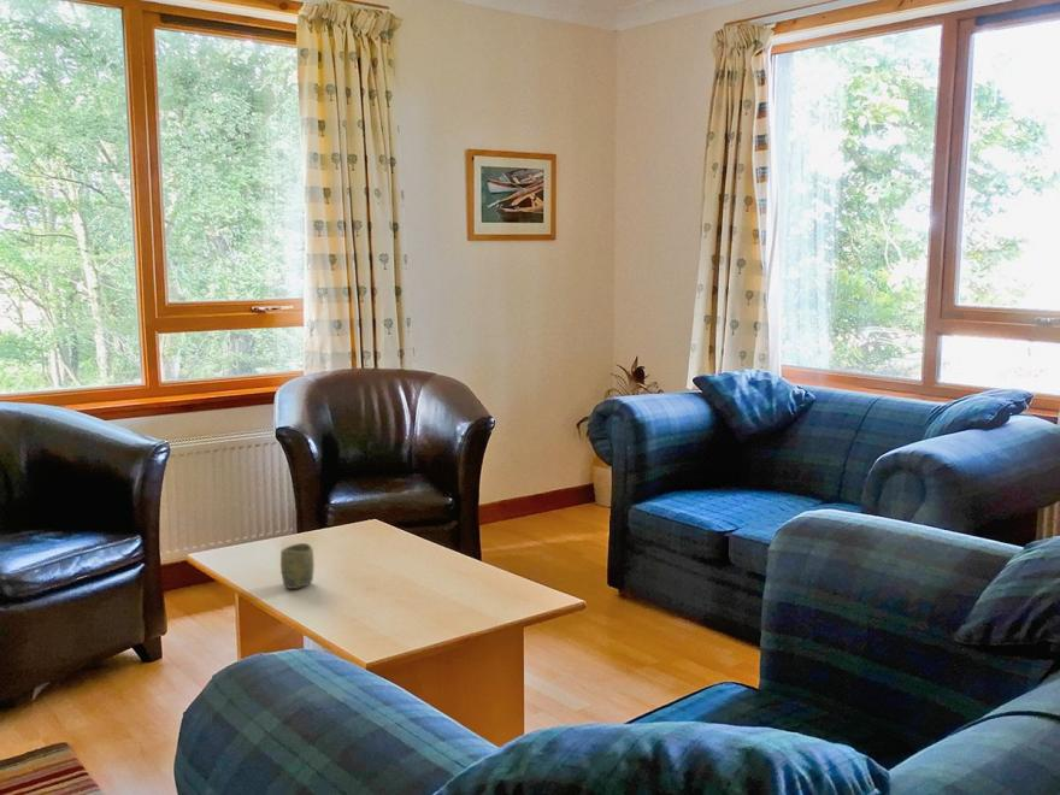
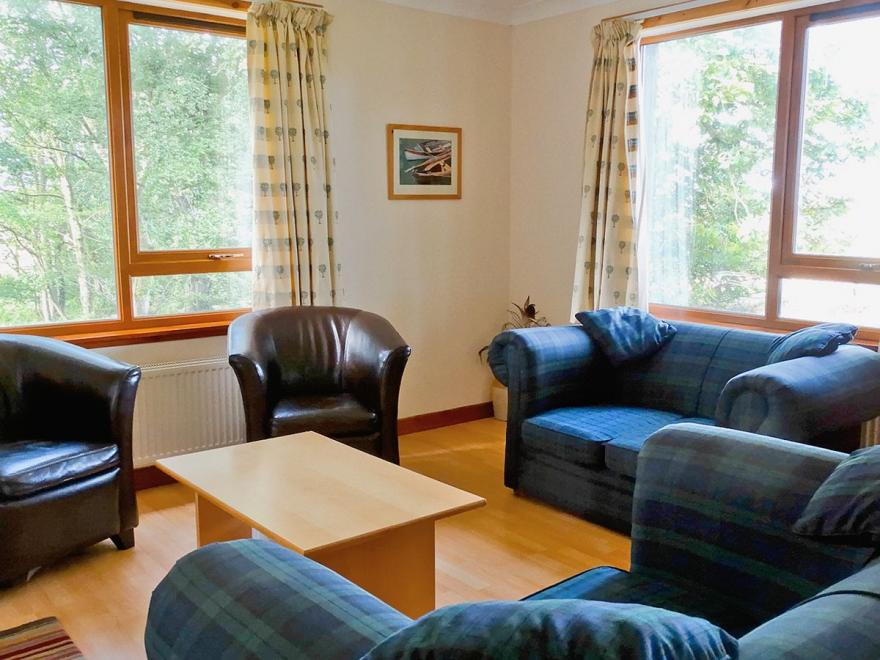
- cup (296, 565)
